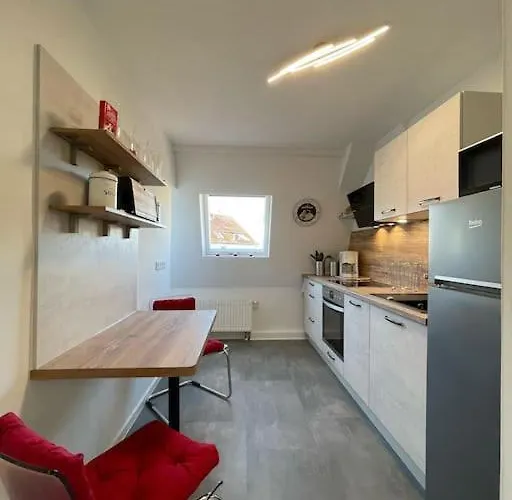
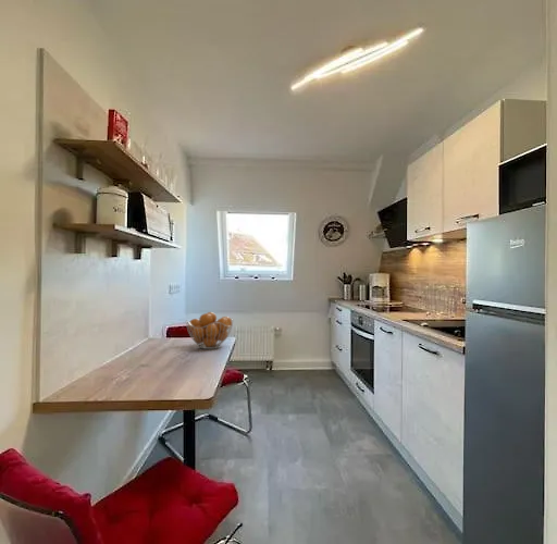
+ fruit basket (209, 330)
